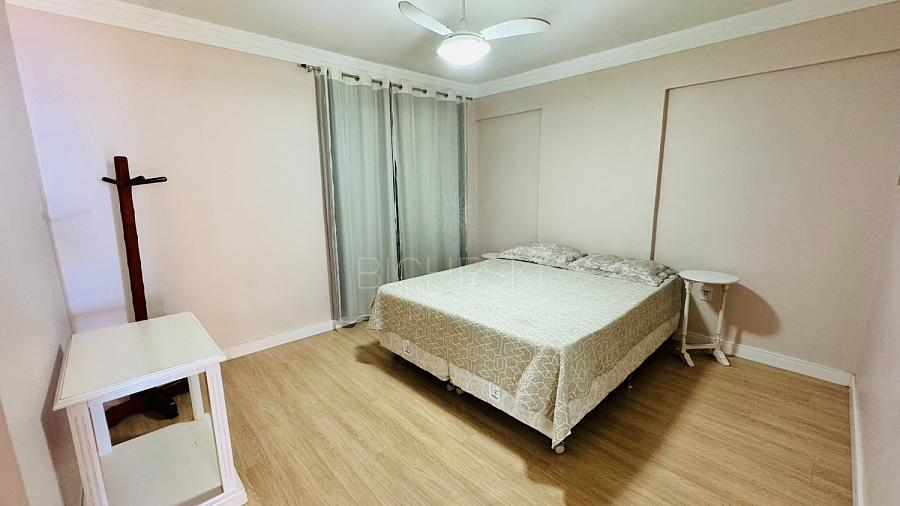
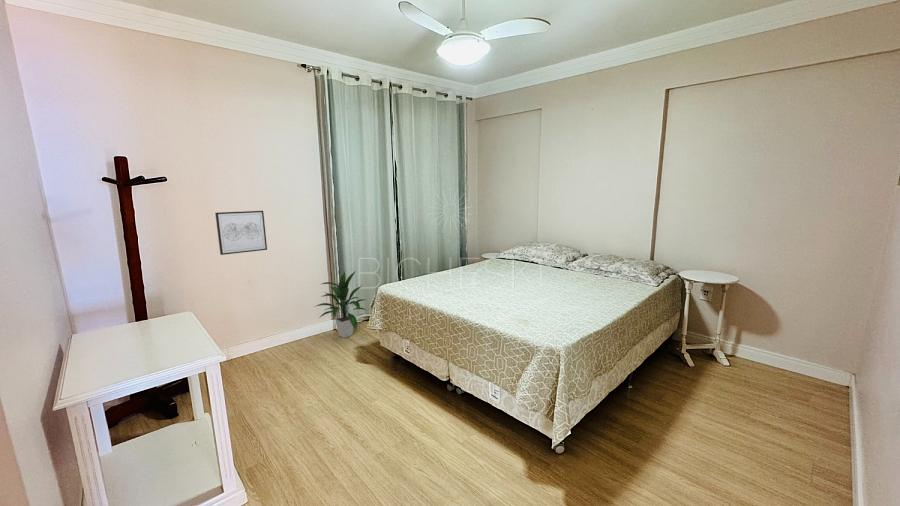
+ indoor plant (343, 304)
+ wall art (242, 232)
